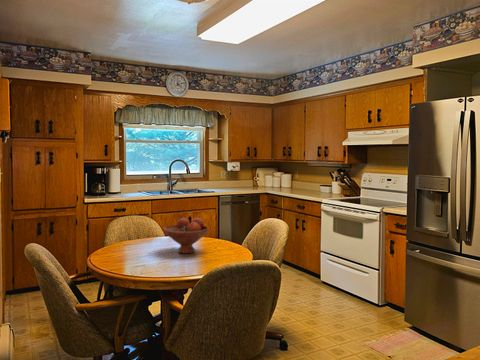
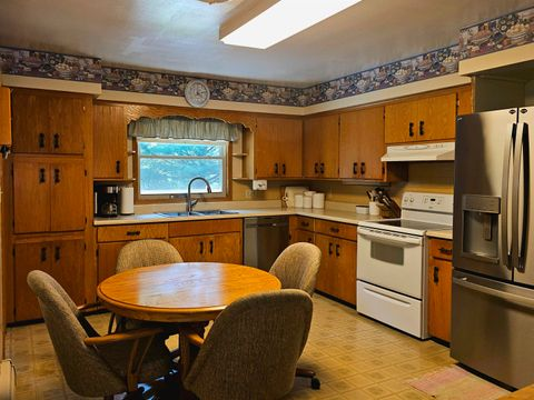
- fruit bowl (186, 235)
